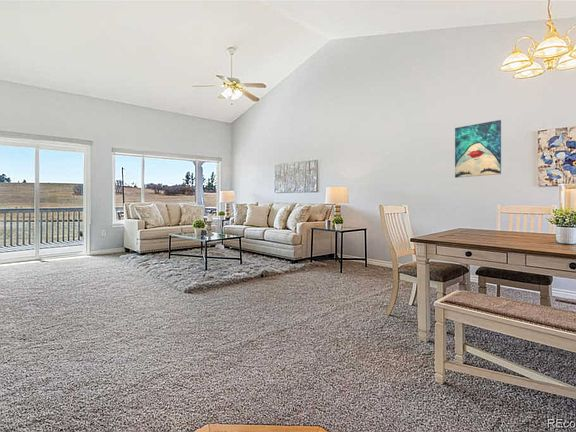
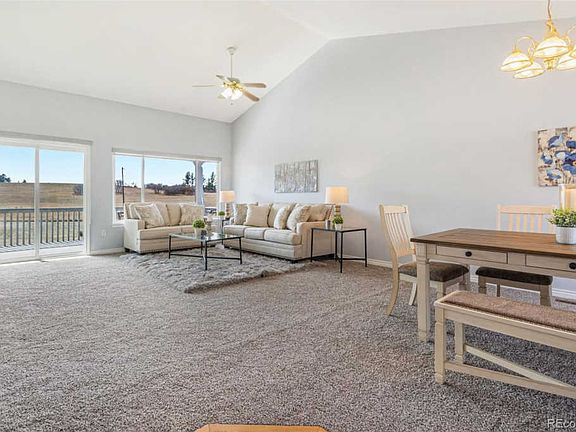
- wall art (477, 150)
